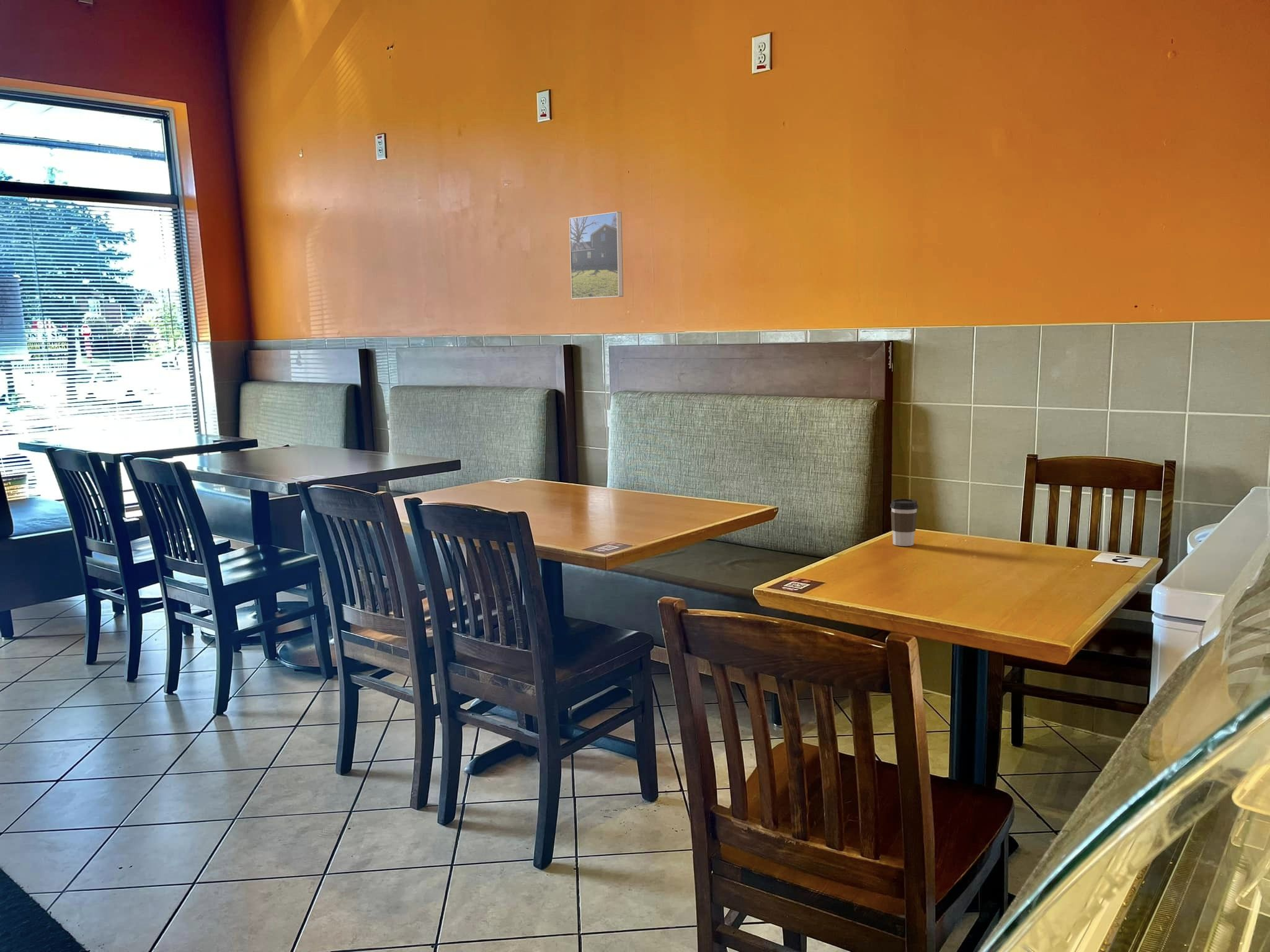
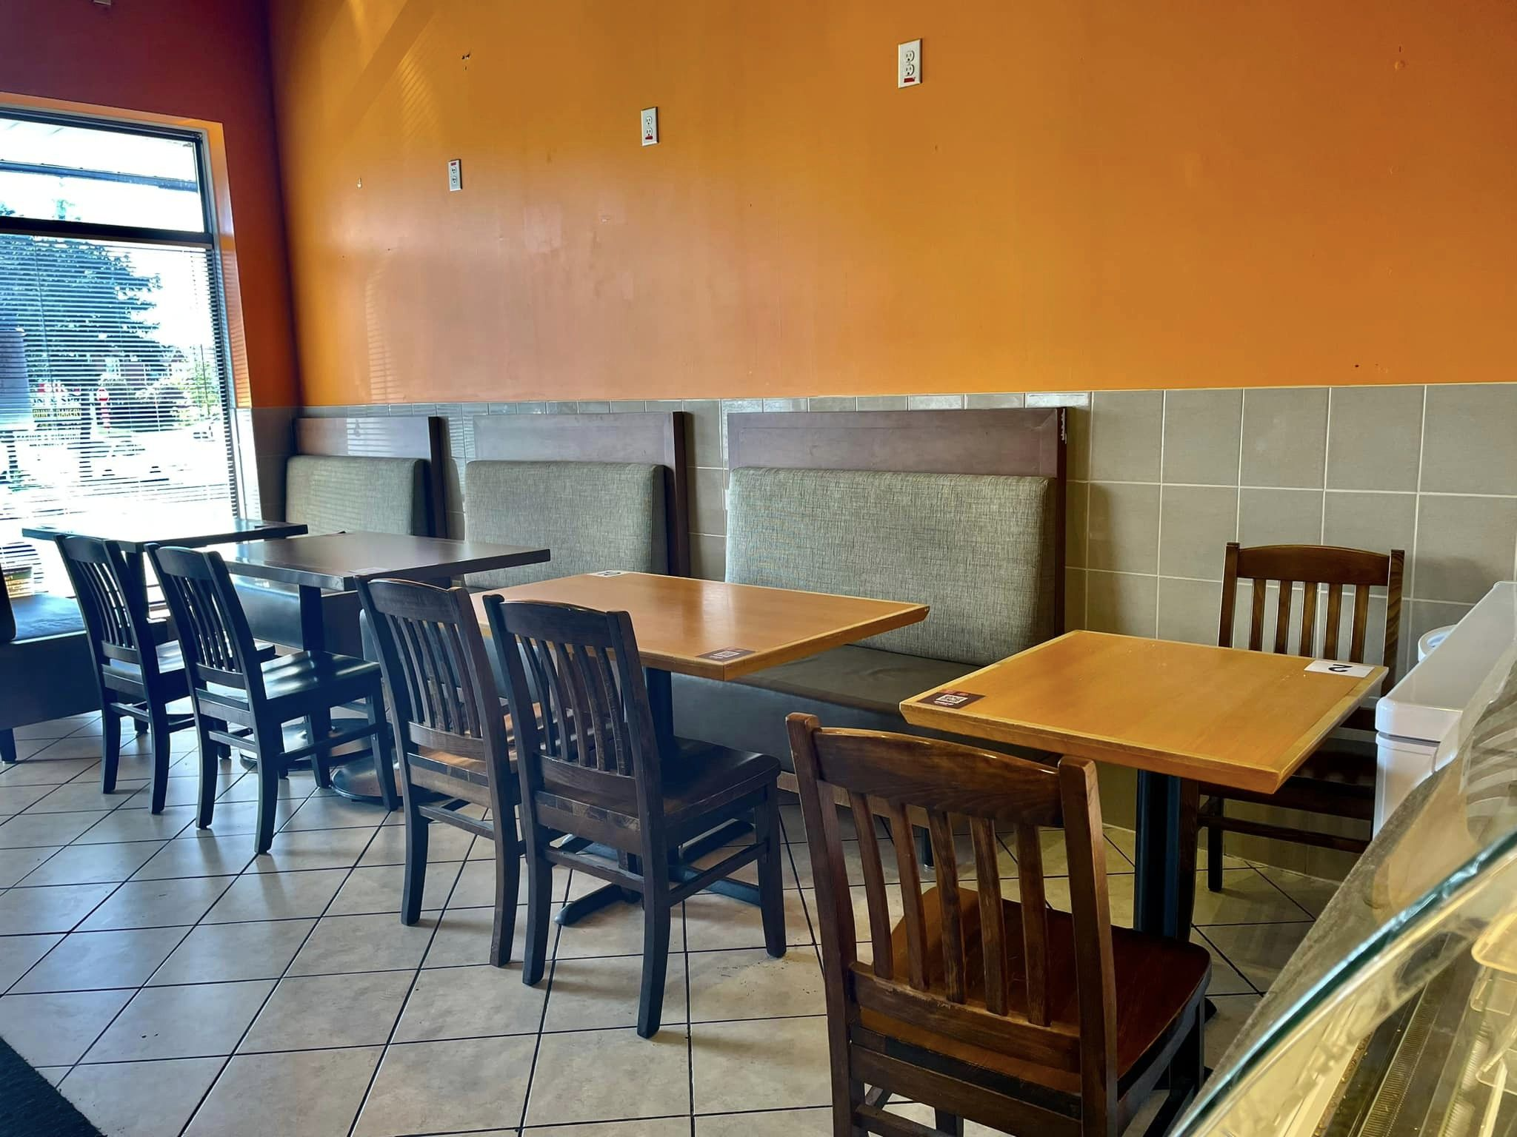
- coffee cup (904, 522)
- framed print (595, 257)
